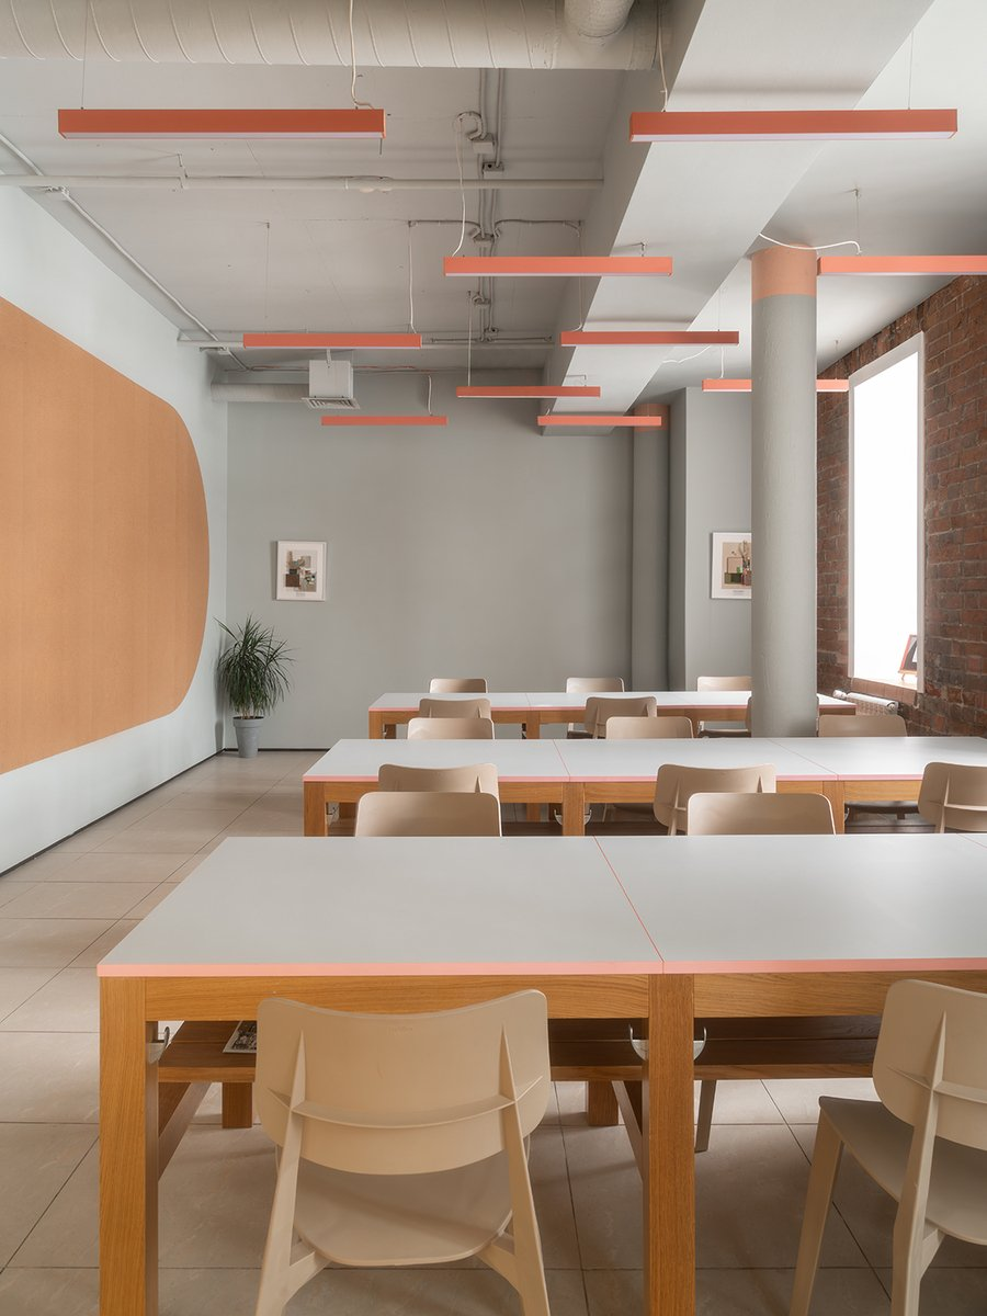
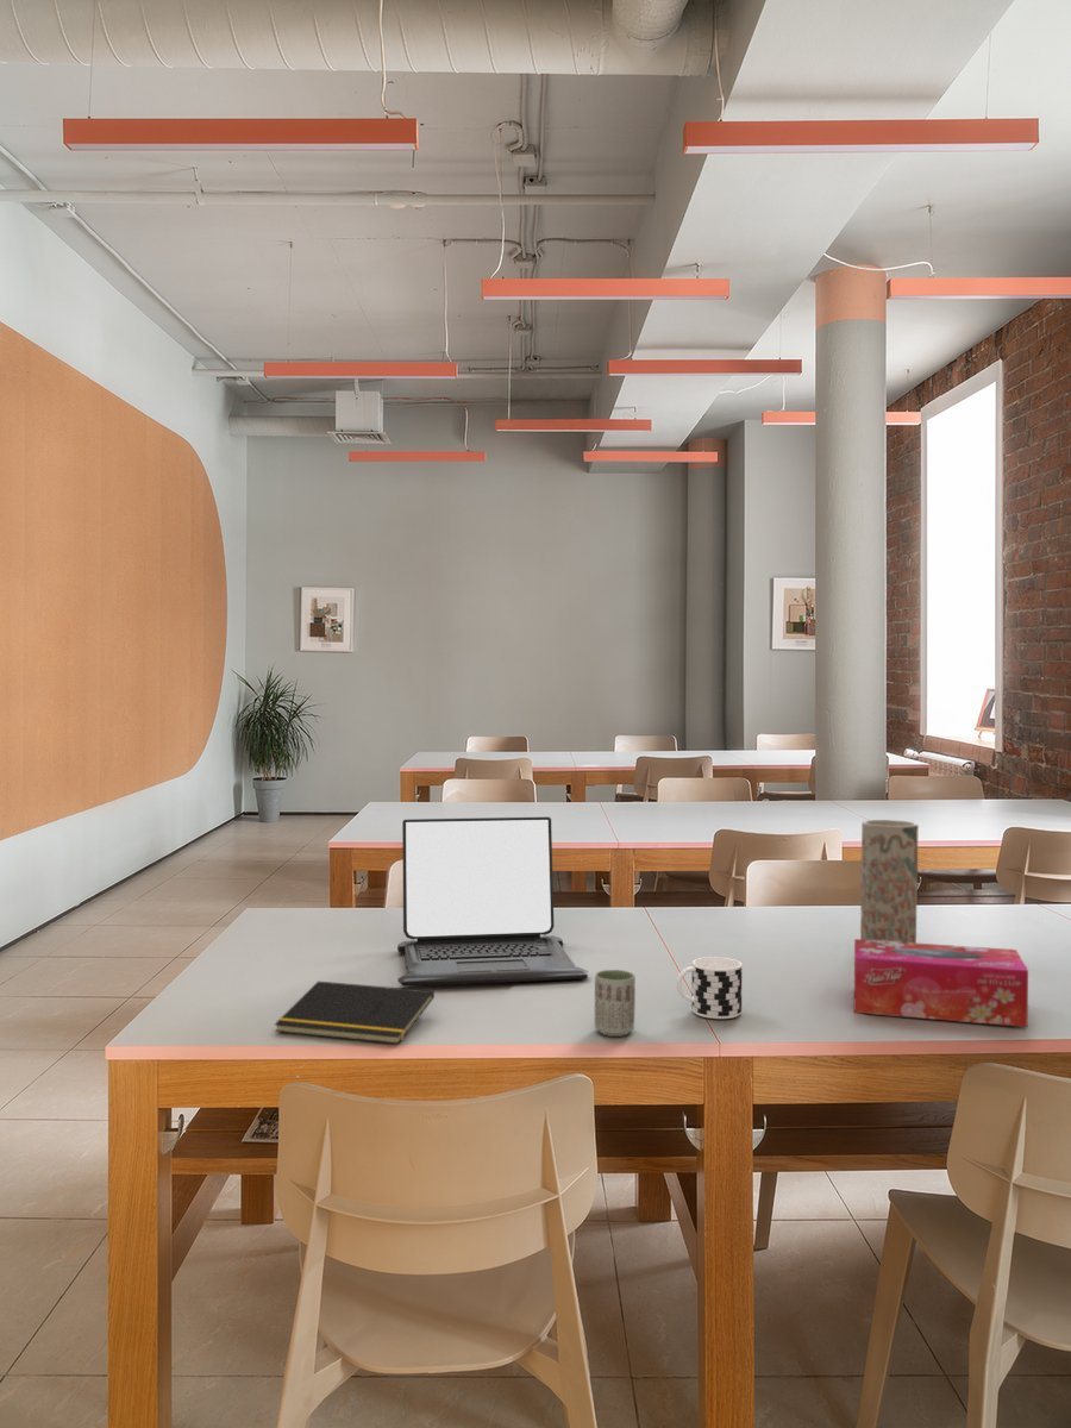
+ notepad (356, 1010)
+ cup (614, 1002)
+ cup (708, 988)
+ vase (889, 885)
+ laptop (486, 895)
+ tissue box (935, 981)
